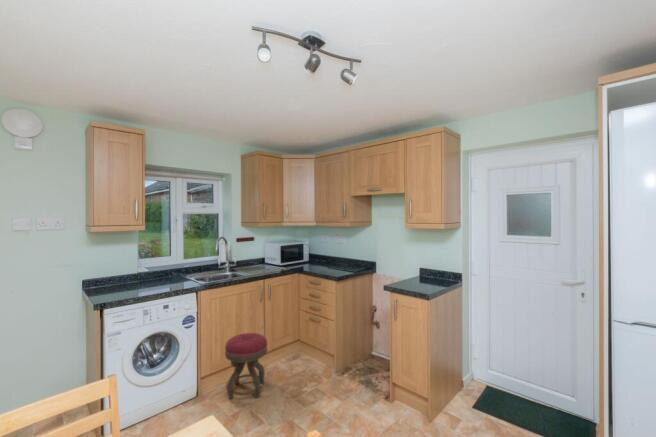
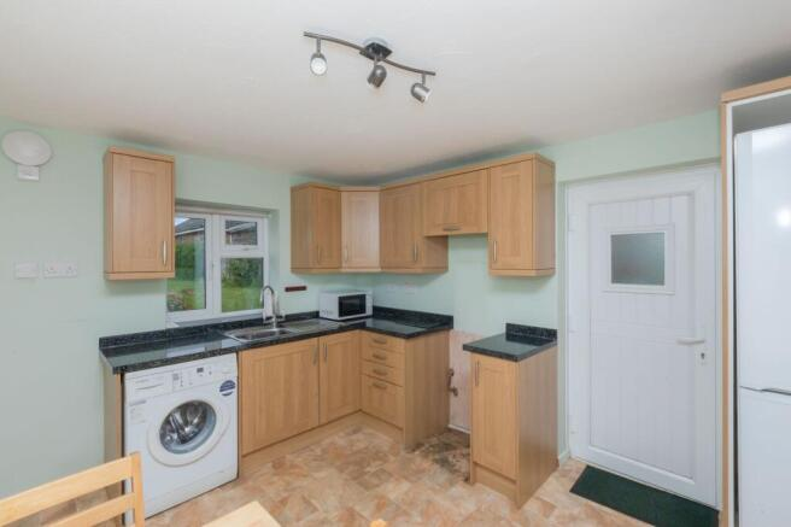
- stool (247, 364)
